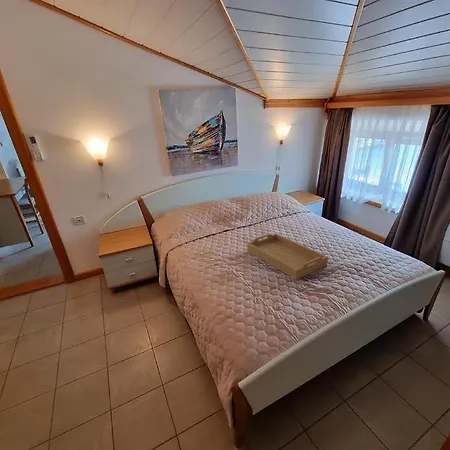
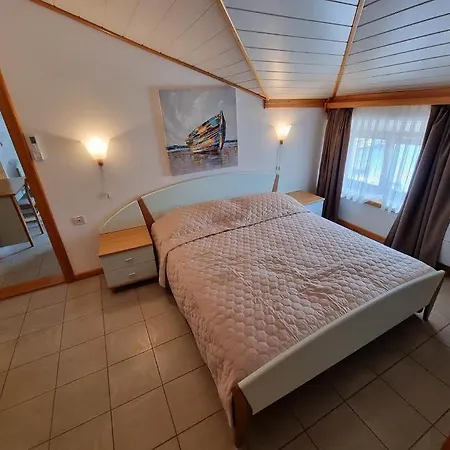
- serving tray (284, 252)
